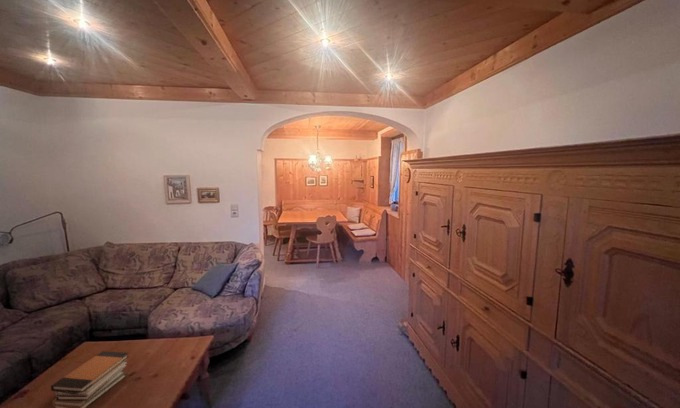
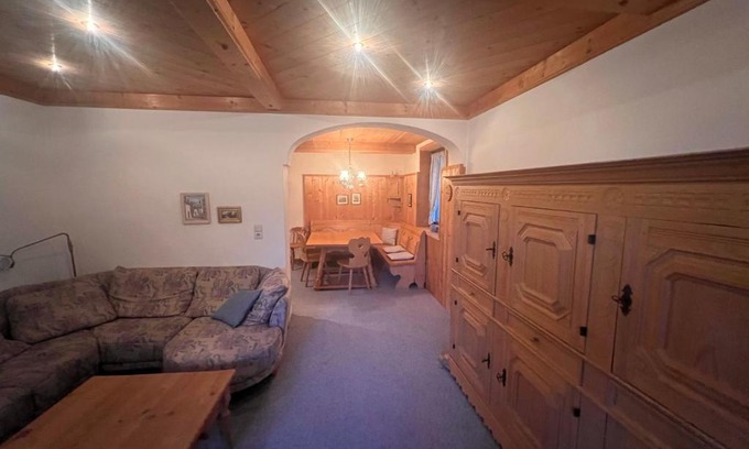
- book stack (93, 379)
